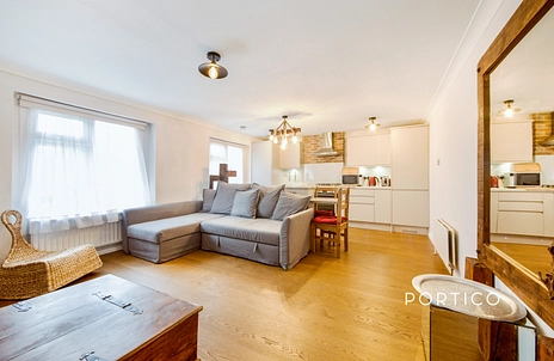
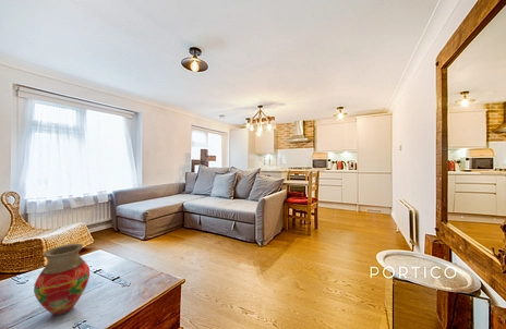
+ vase (63, 279)
